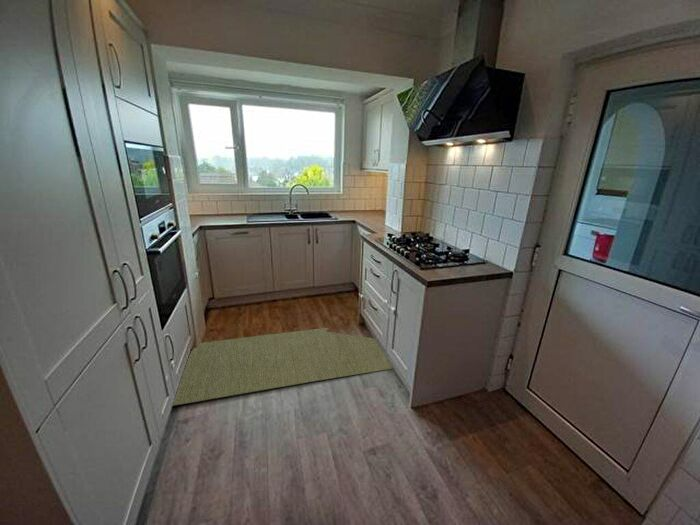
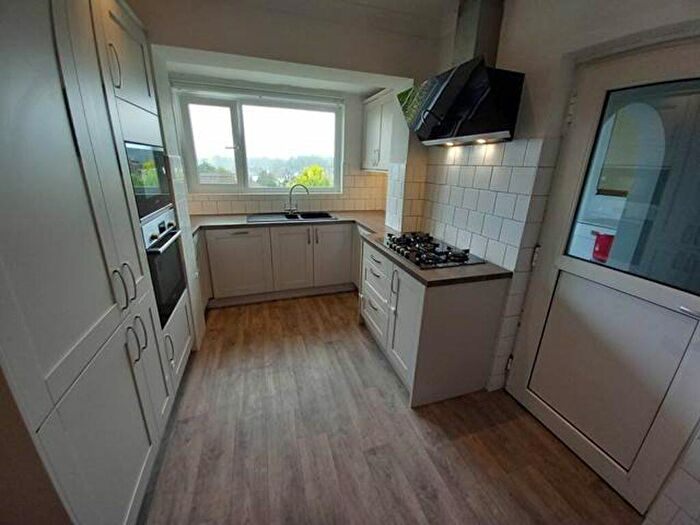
- rug (287, 355)
